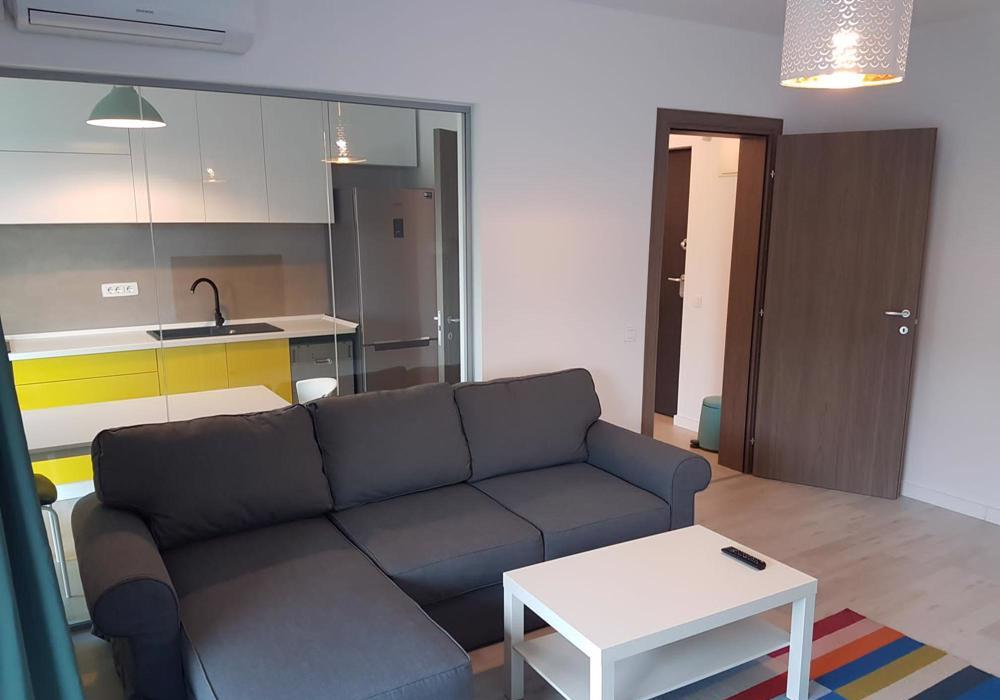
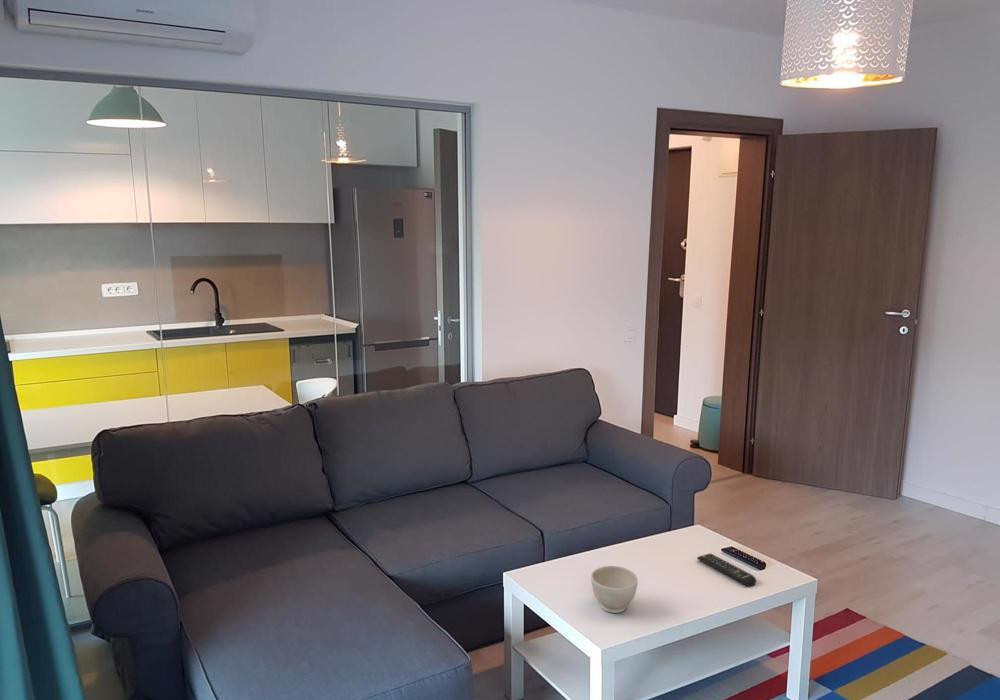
+ bowl (613, 591)
+ remote control (725, 568)
